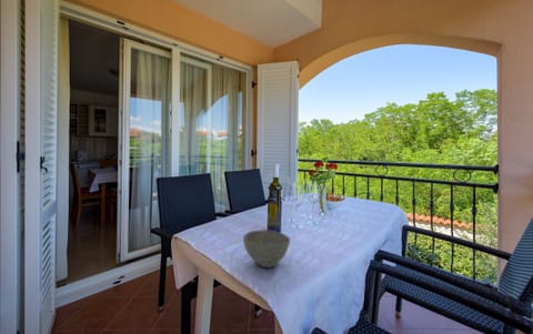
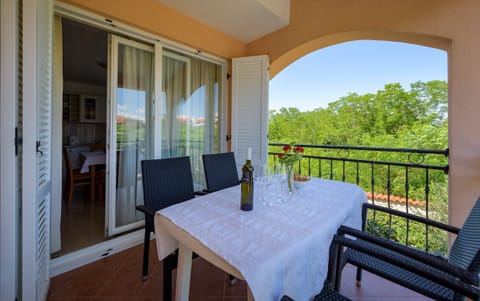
- bowl (265, 249)
